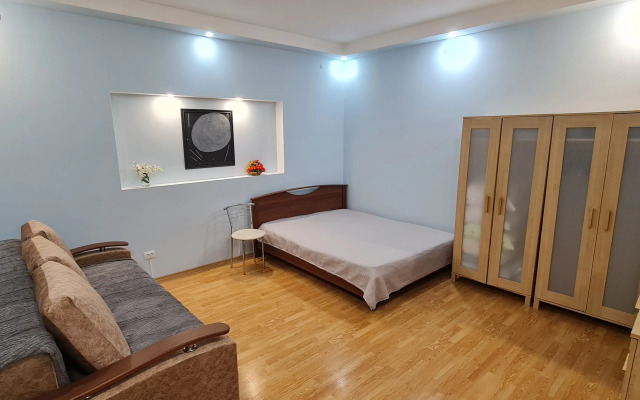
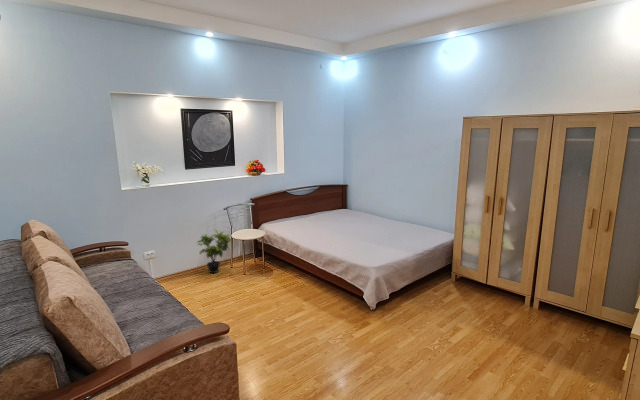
+ potted plant (215, 250)
